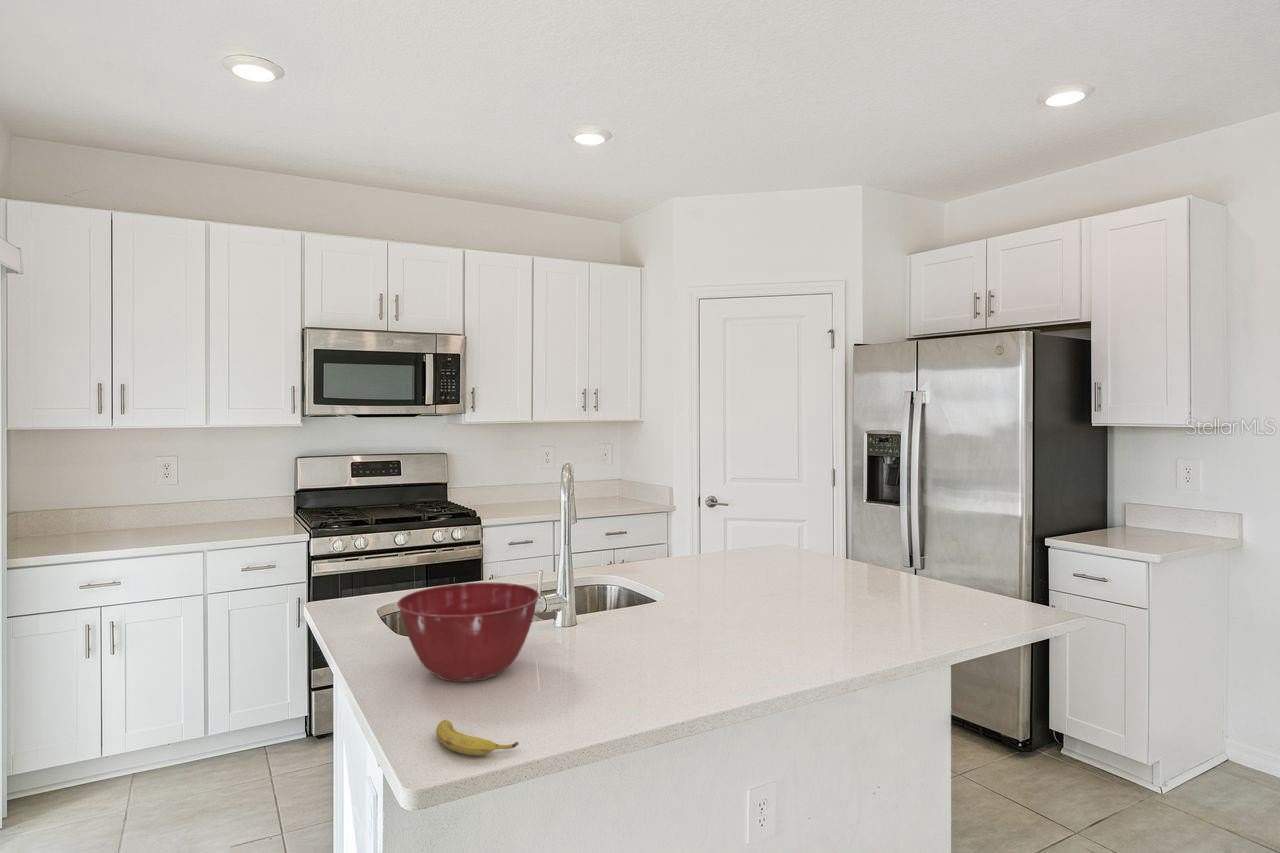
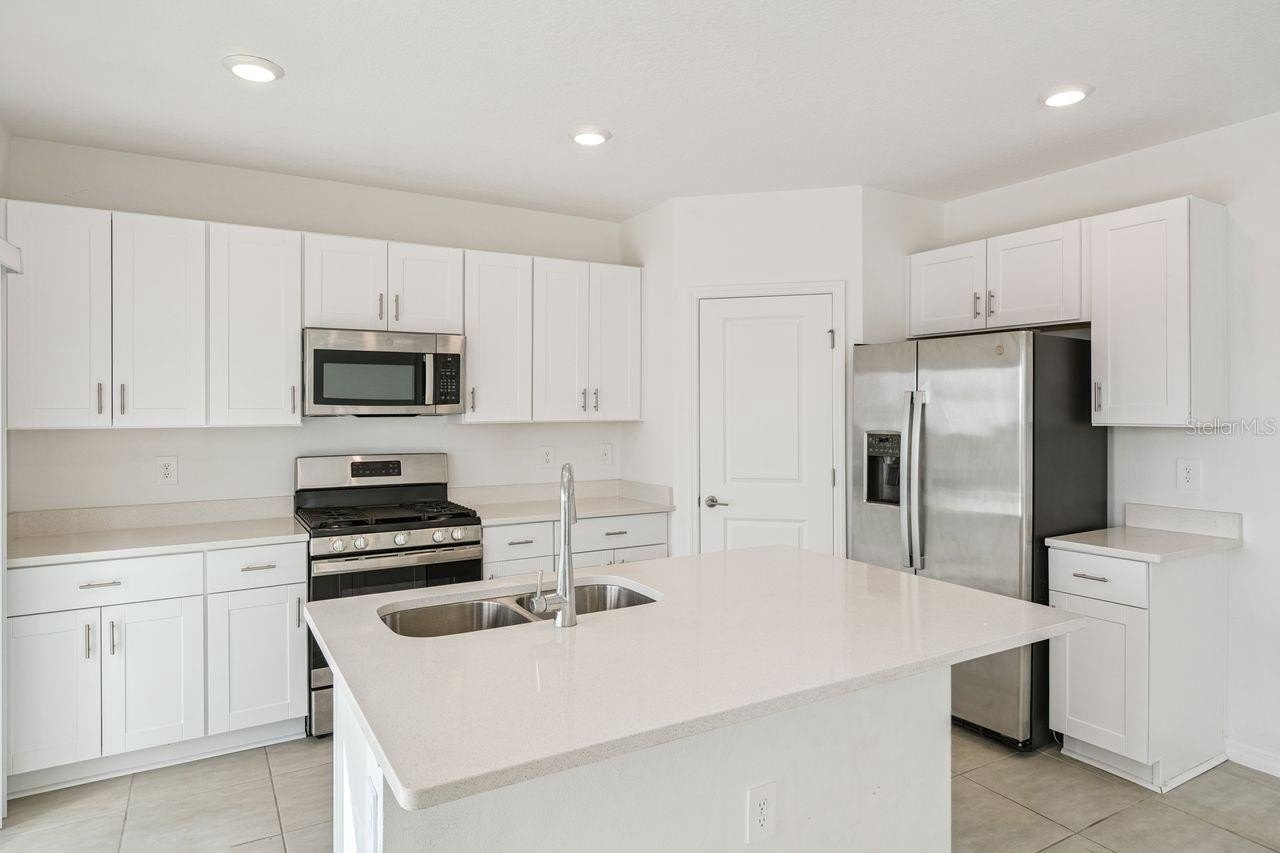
- mixing bowl (469, 633)
- banana (471, 736)
